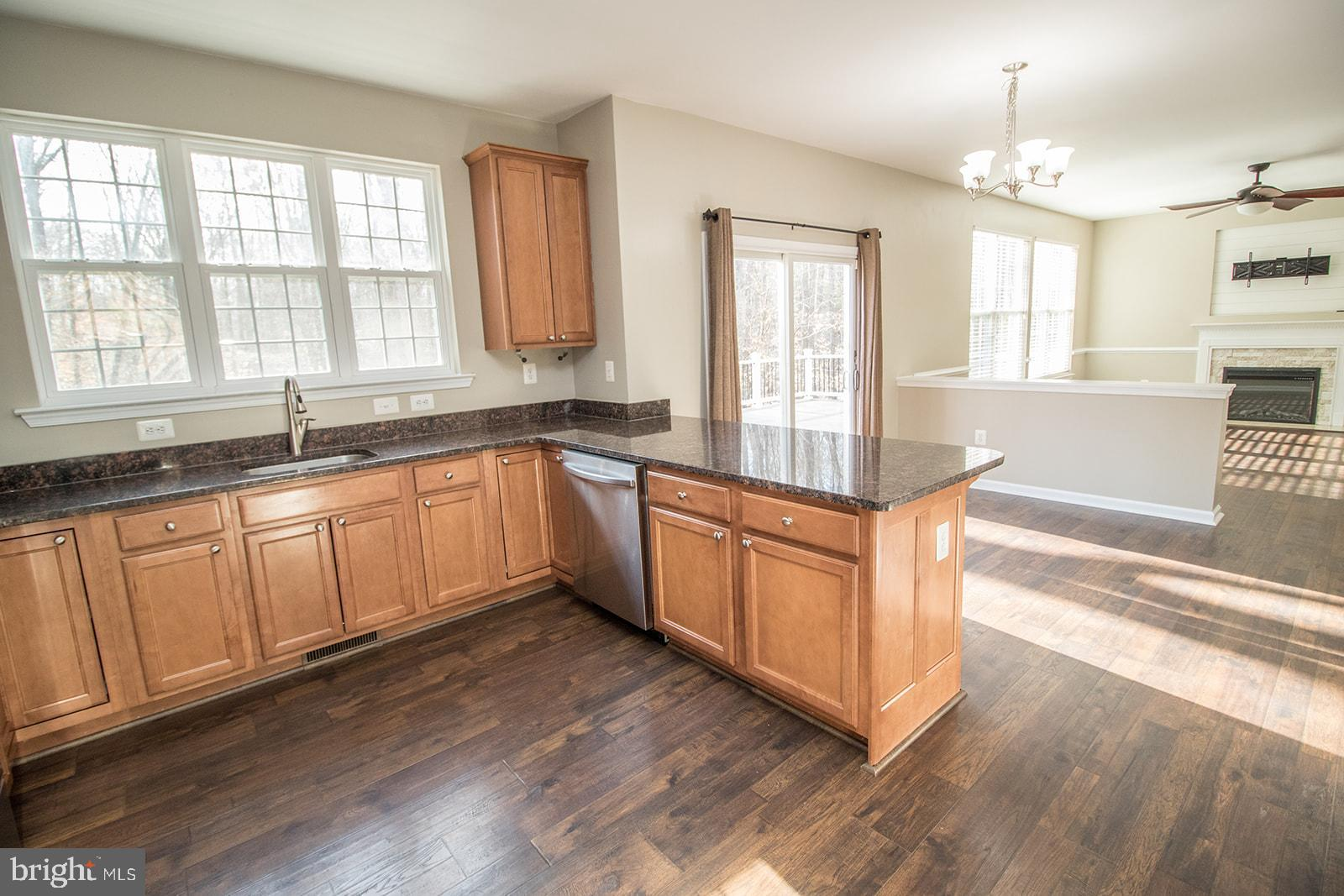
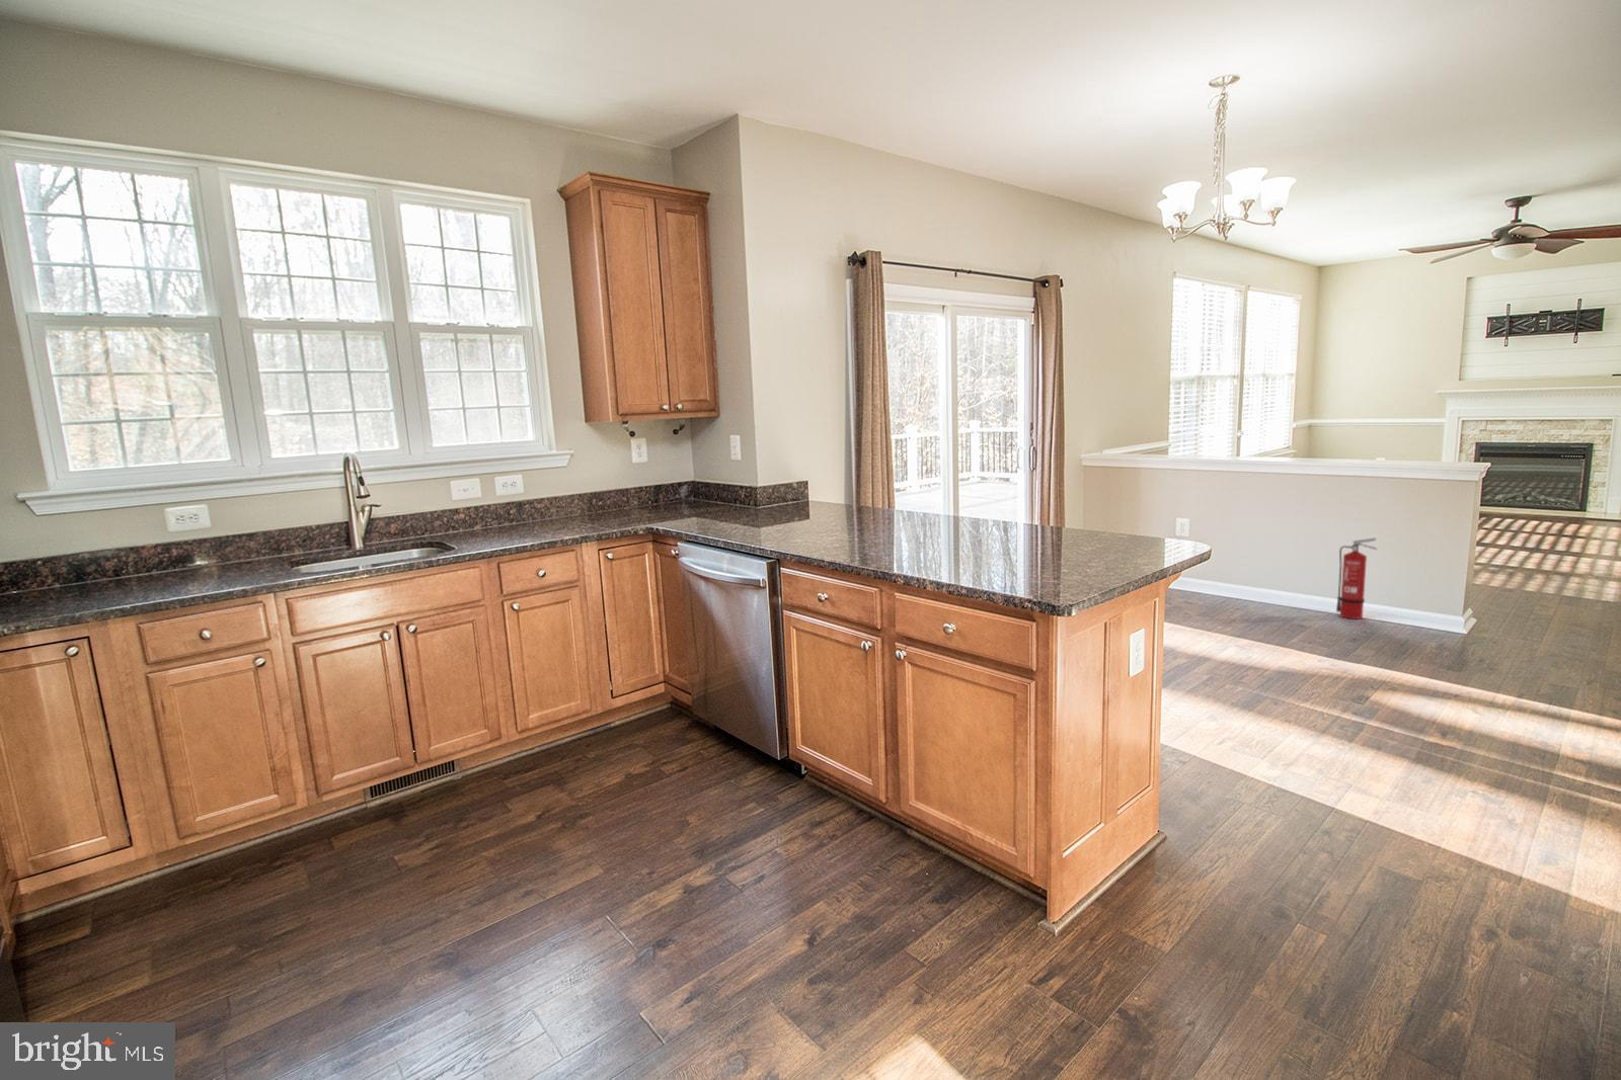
+ fire extinguisher (1357, 577)
